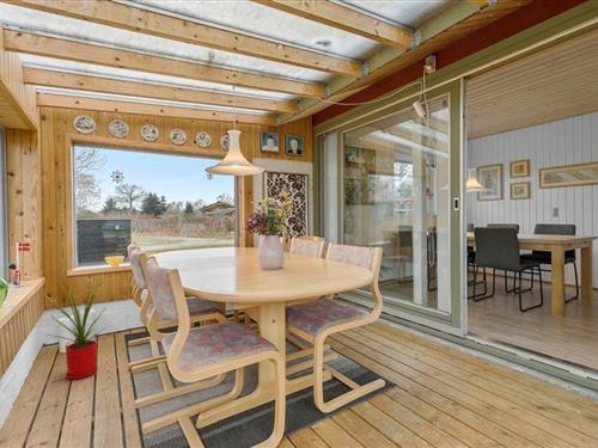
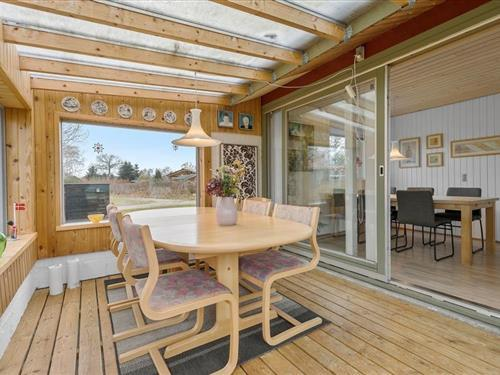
- house plant (81, 326)
